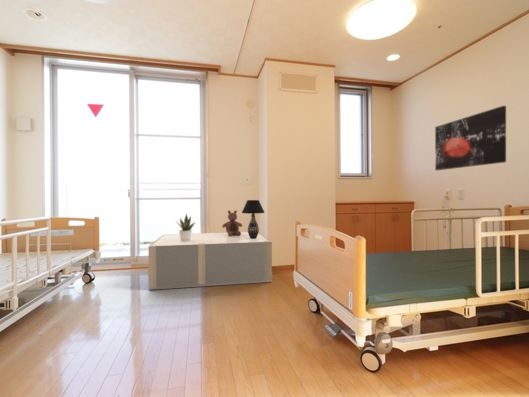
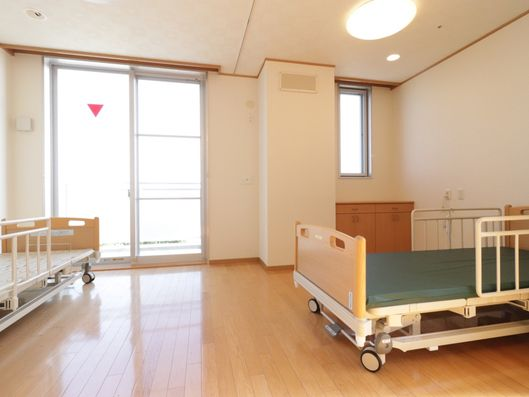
- table lamp (253, 219)
- stuffed bear (233, 222)
- storage bench (212, 255)
- potted plant (184, 226)
- wall art (466, 142)
